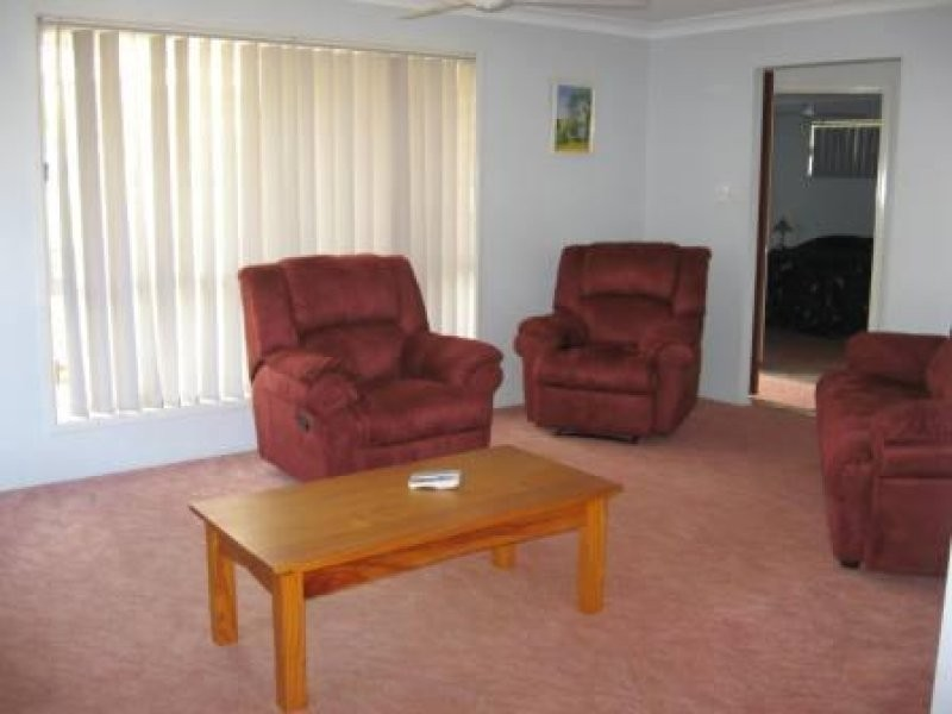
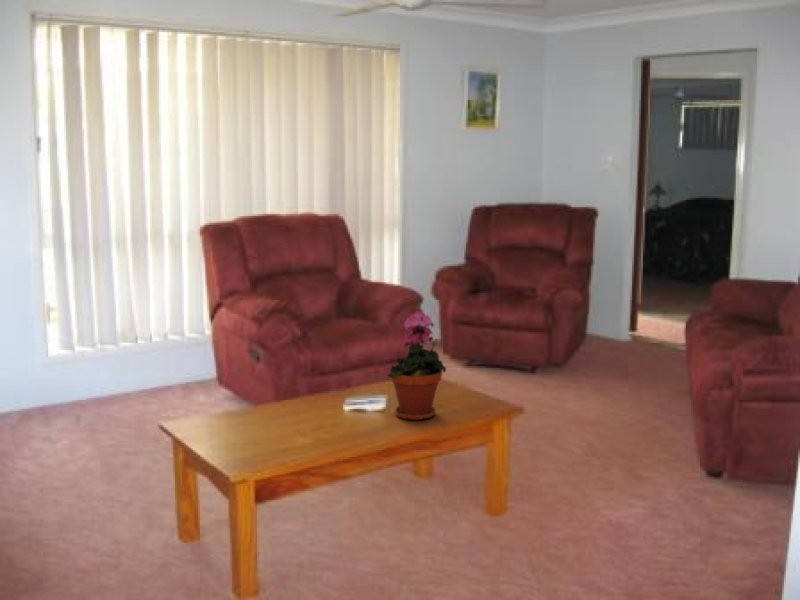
+ potted plant (418, 363)
